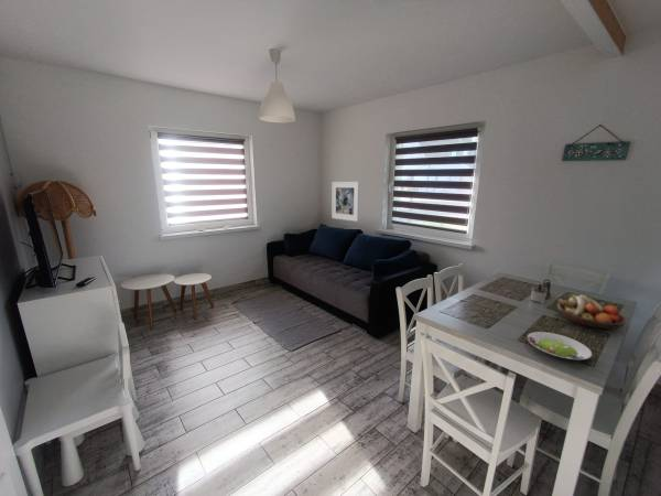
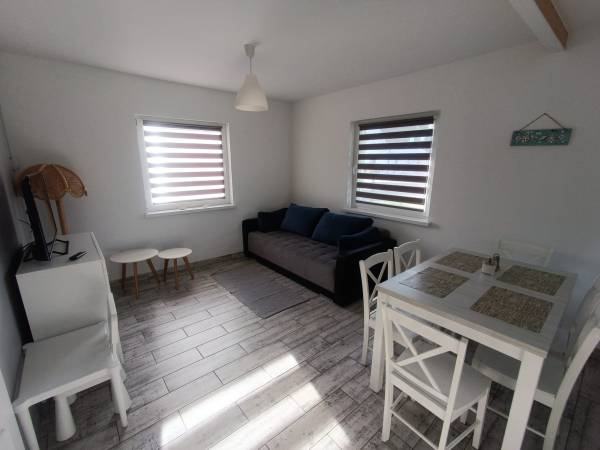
- fruit bowl (589, 309)
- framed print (344, 201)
- salad plate (557, 345)
